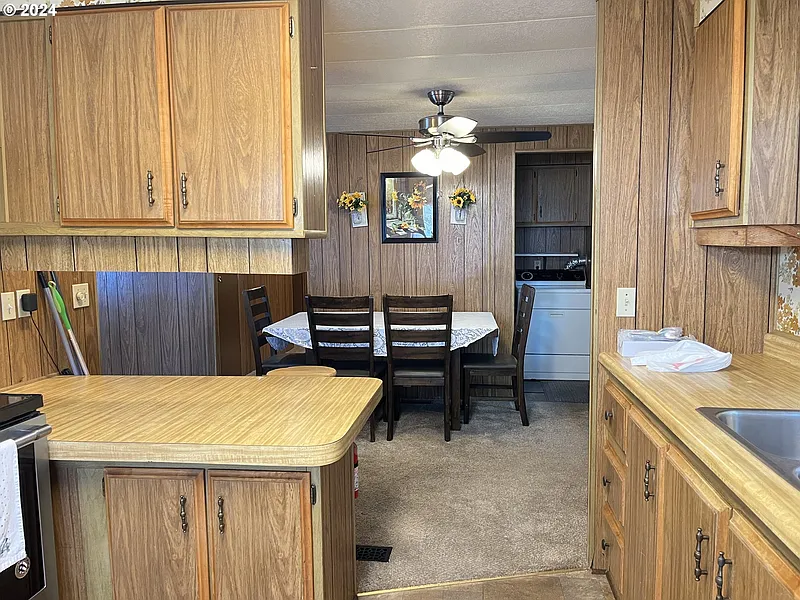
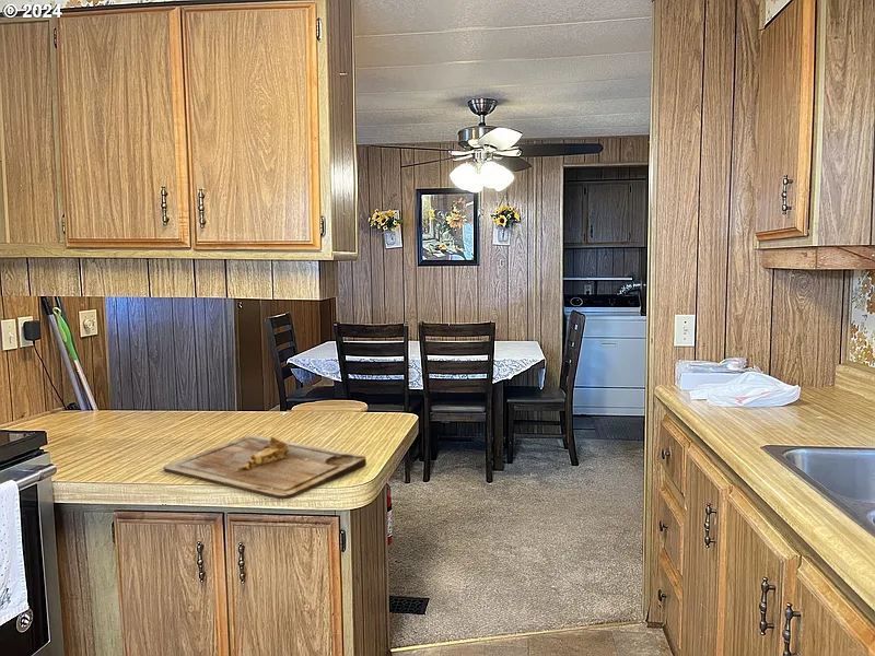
+ cutting board (264, 456)
